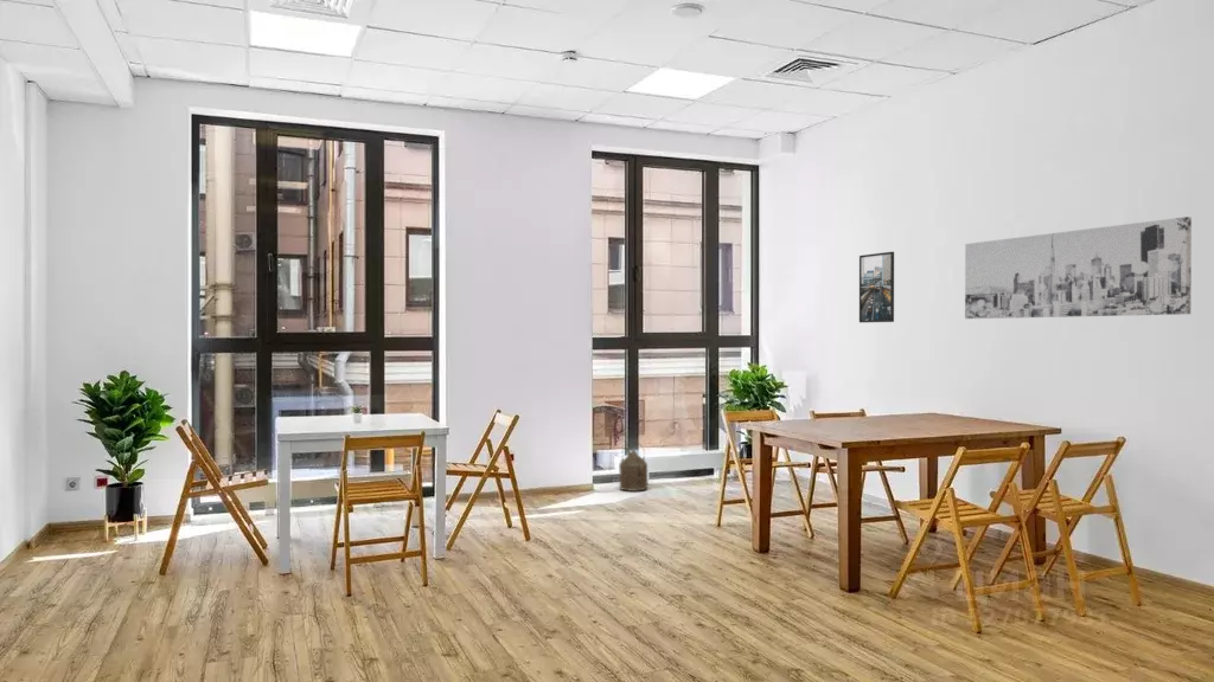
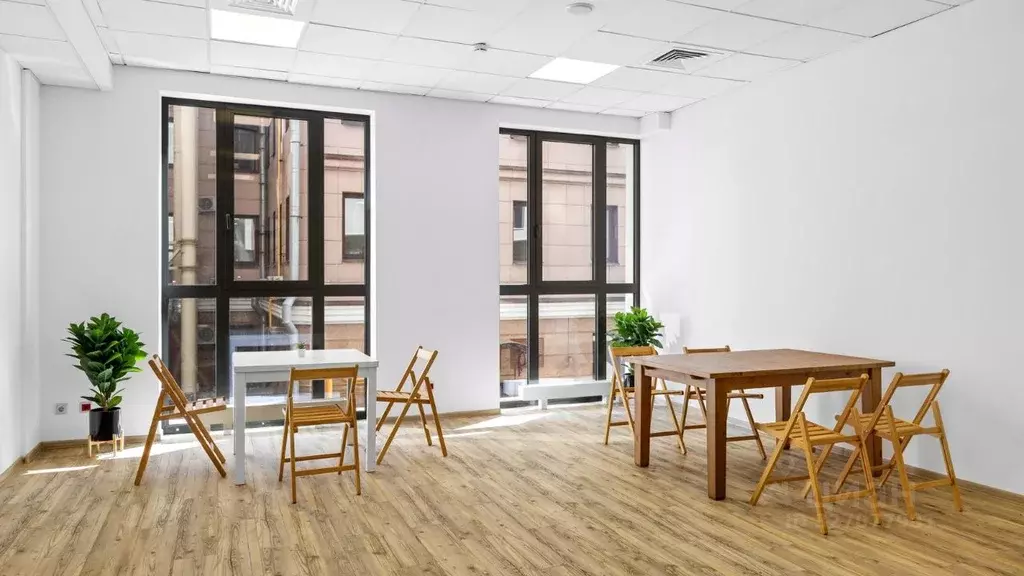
- wall art (1063, 274)
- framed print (876, 288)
- watering can (633, 465)
